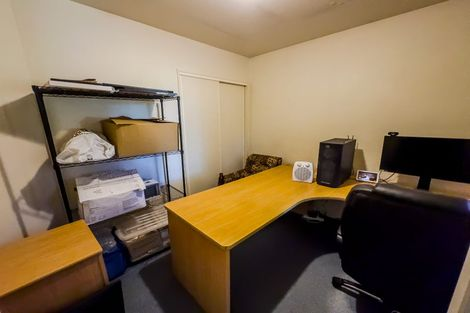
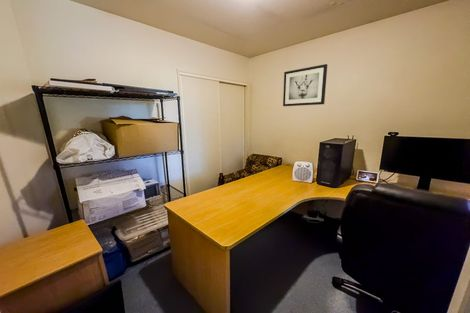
+ wall art (303, 87)
